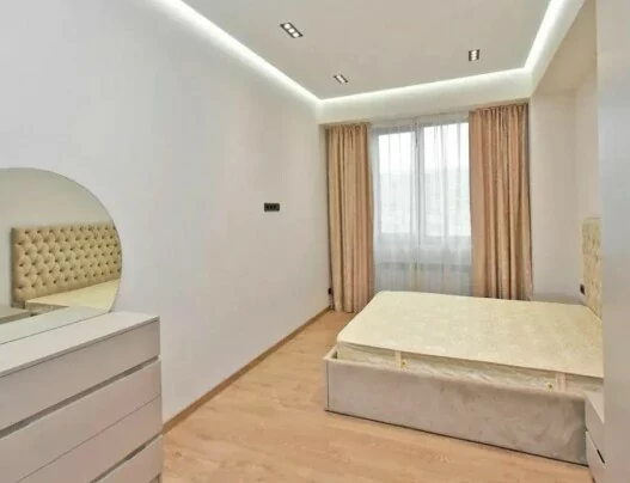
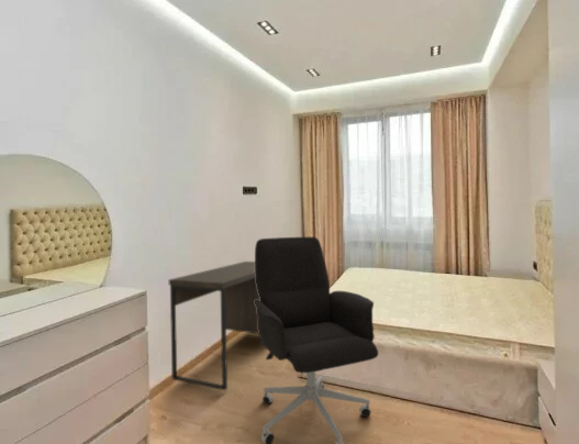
+ office chair (310, 329)
+ desk (238, 312)
